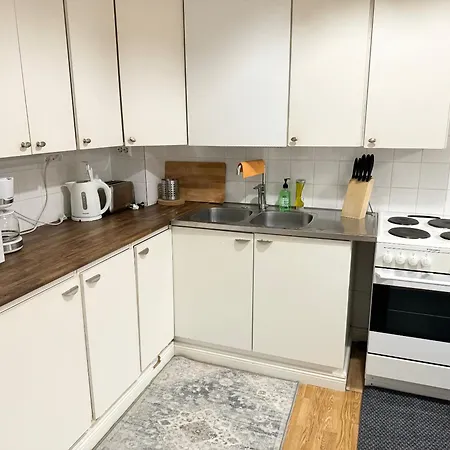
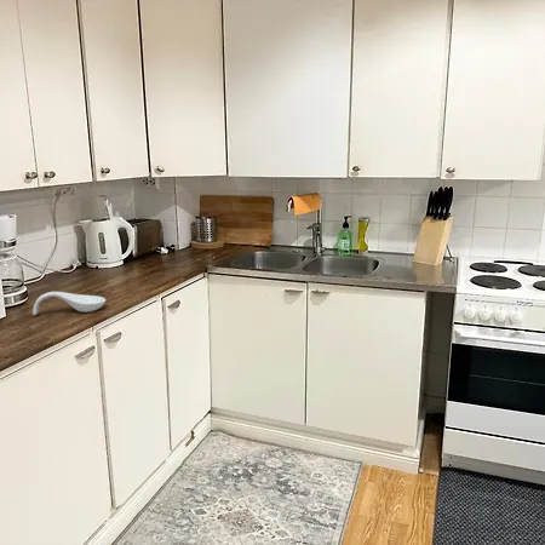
+ spoon rest (69, 300)
